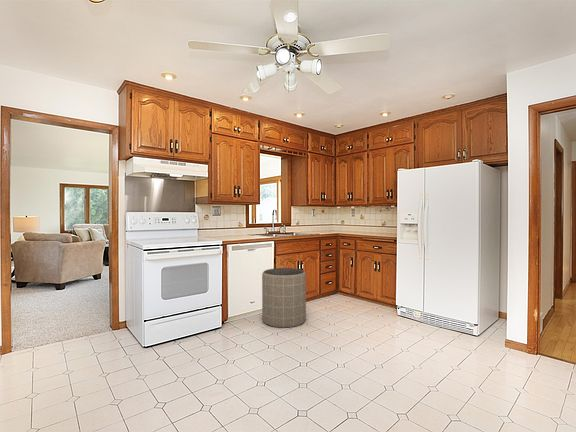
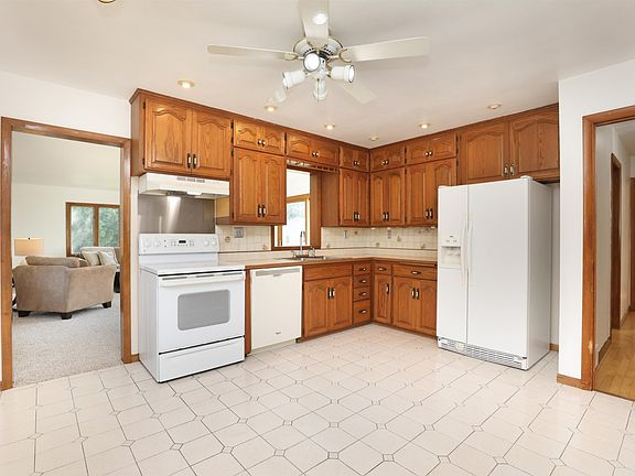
- trash can (284, 295)
